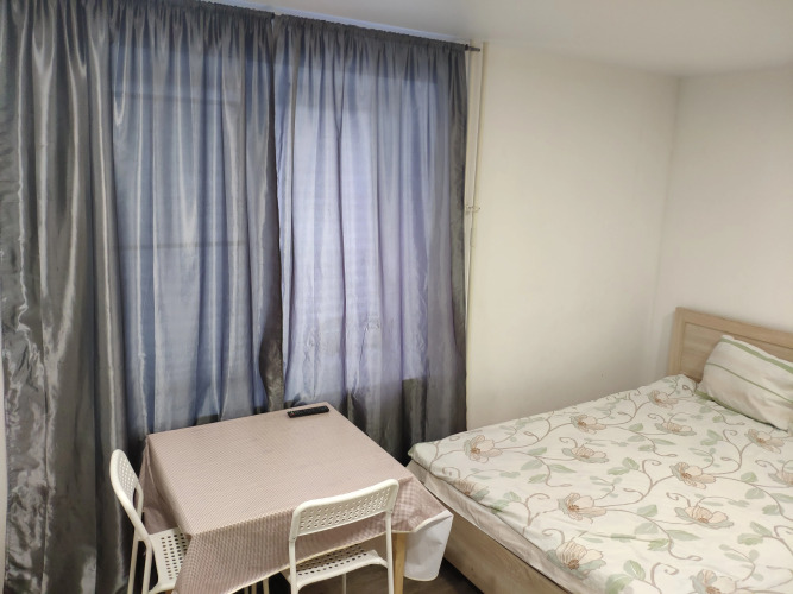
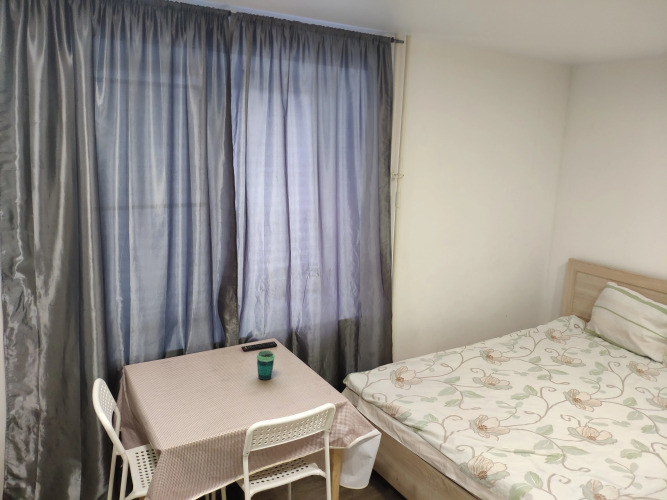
+ cup (265, 365)
